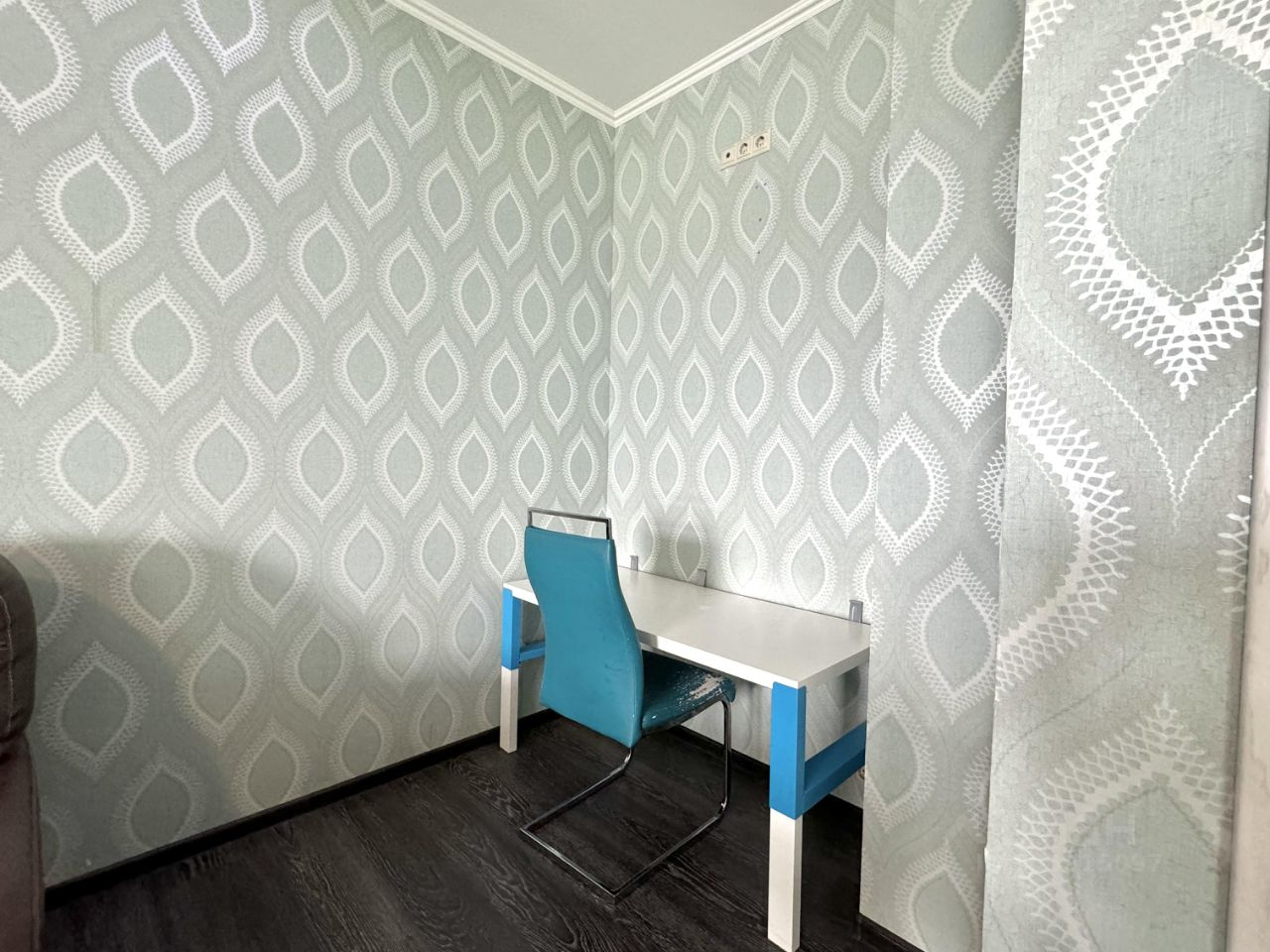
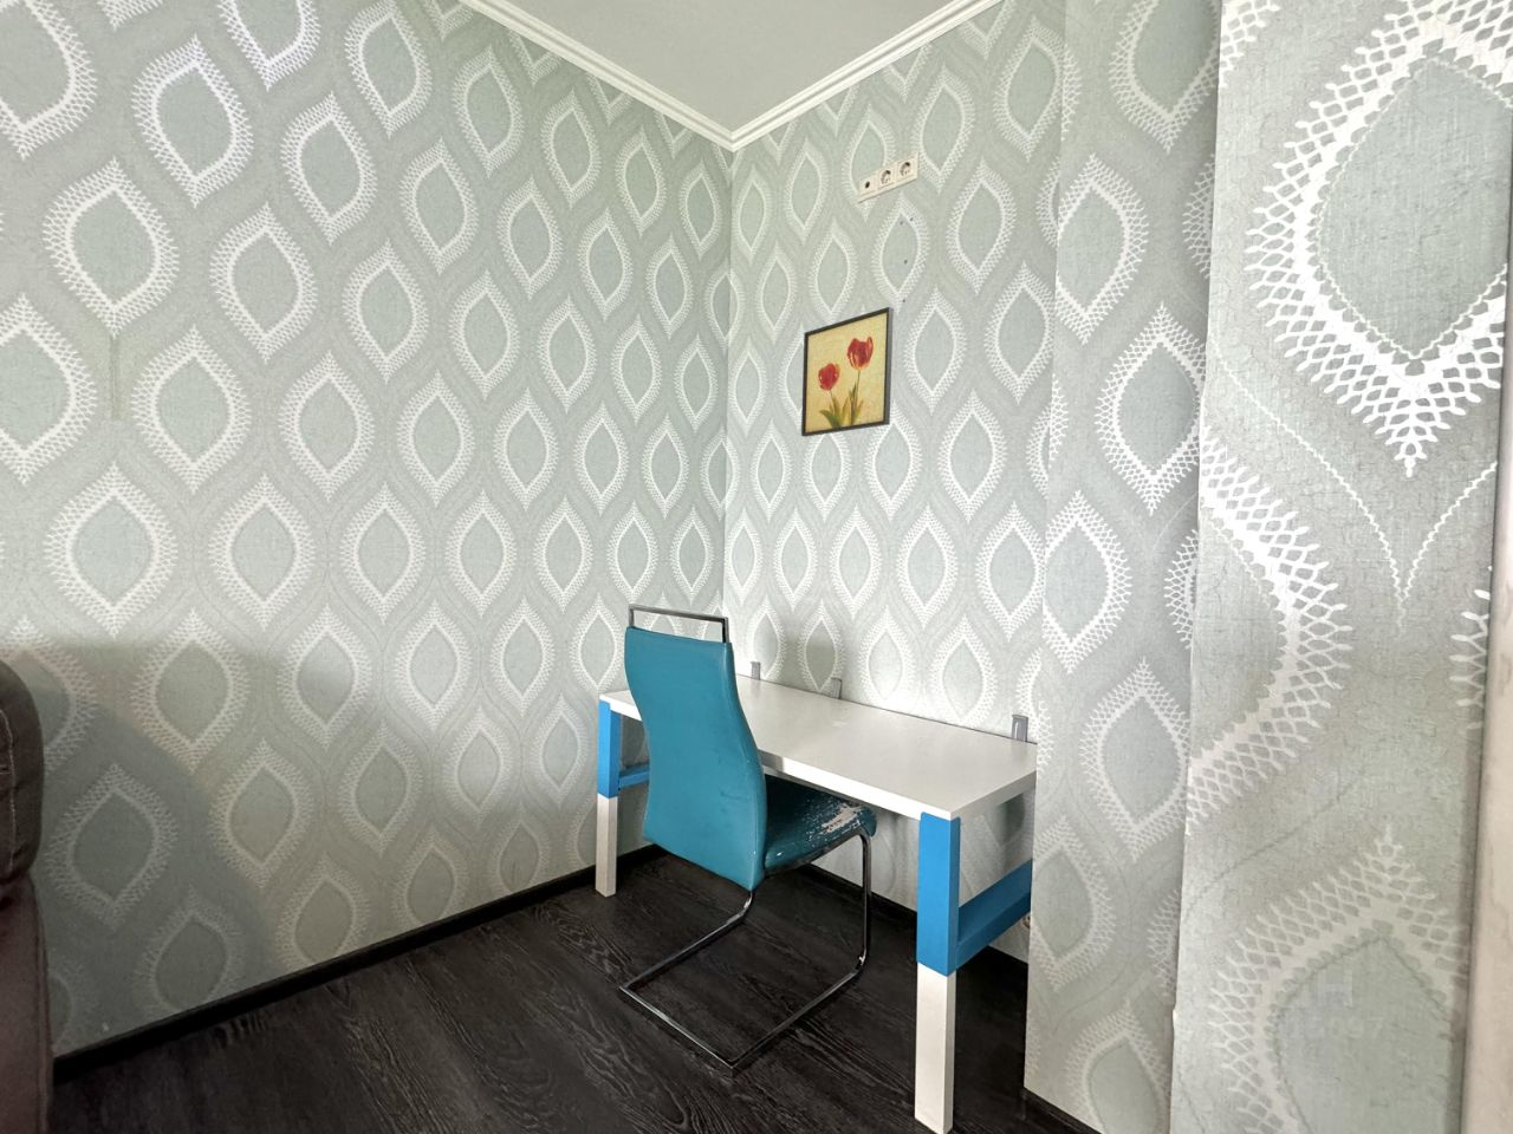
+ wall art (845, 375)
